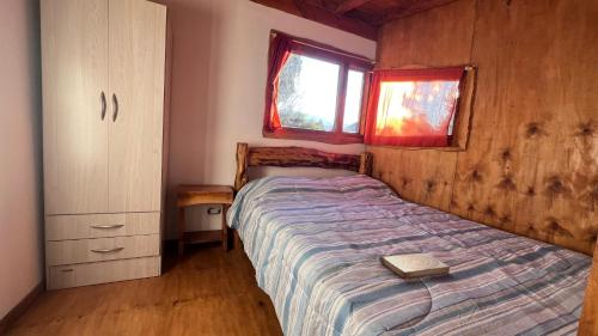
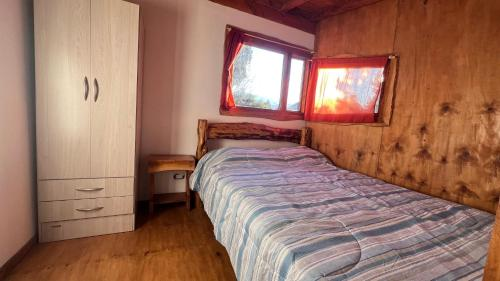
- book (413, 263)
